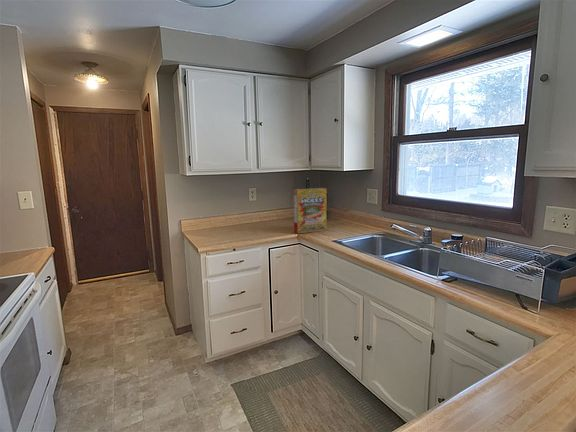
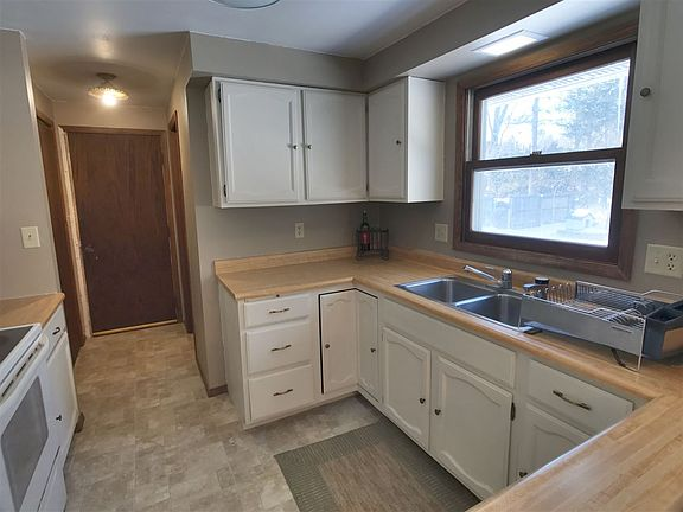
- cereal box (310, 210)
